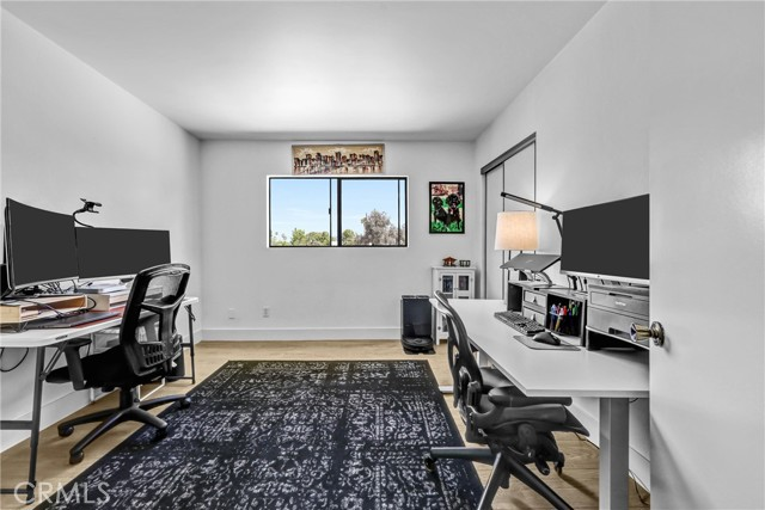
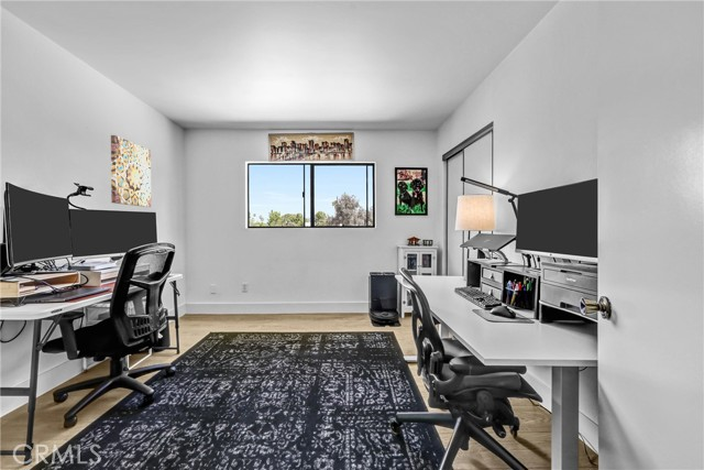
+ wall art (132, 174)
